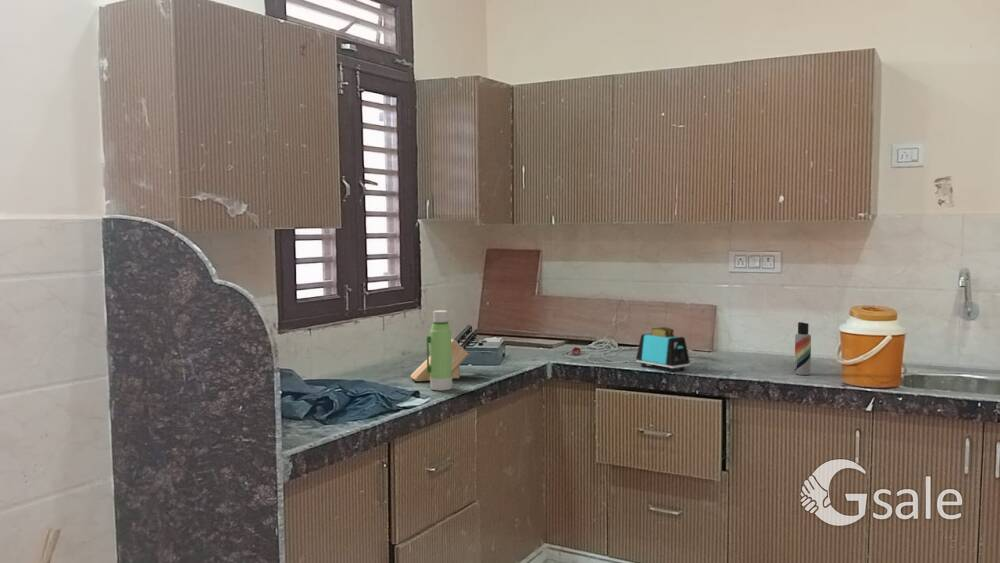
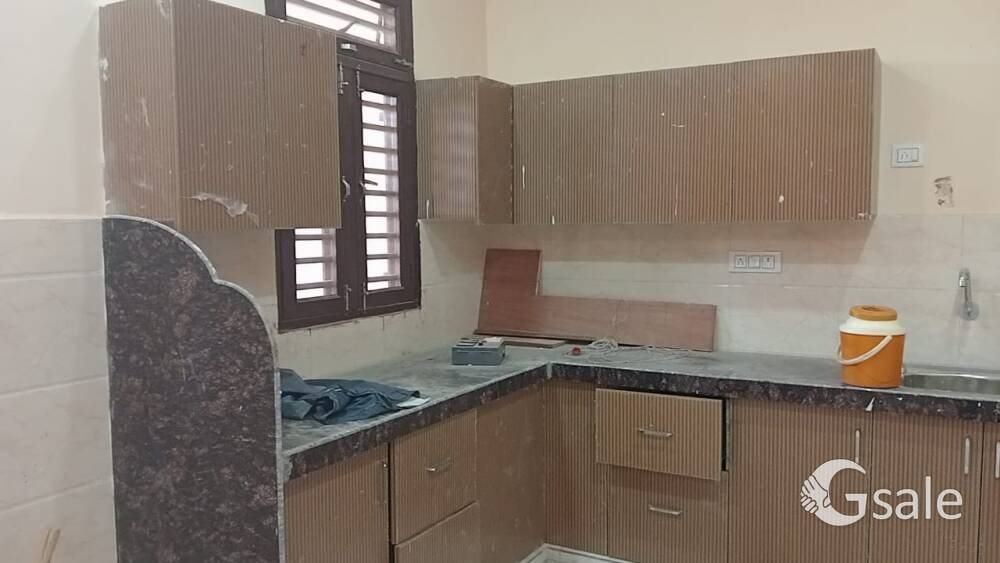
- knife block (451, 351)
- water bottle (439, 349)
- toaster (662, 348)
- lotion bottle (802, 347)
